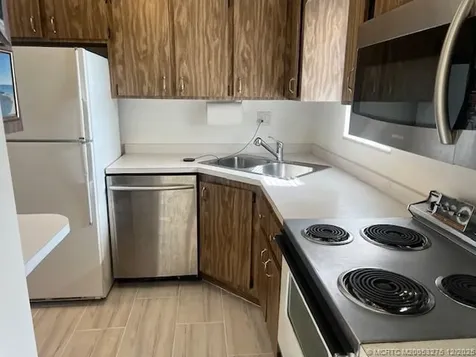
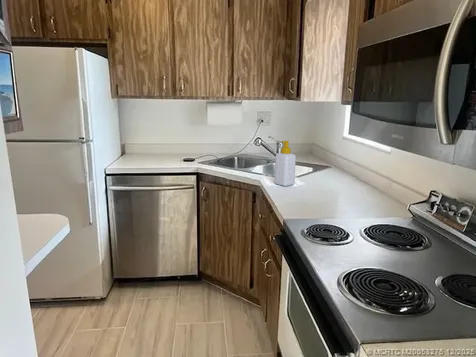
+ soap bottle (285, 162)
